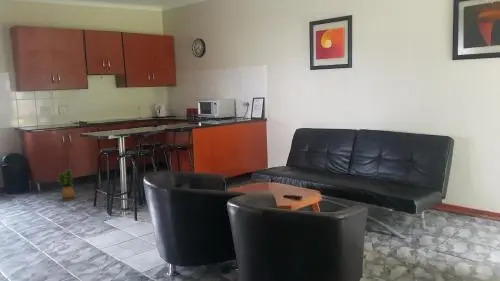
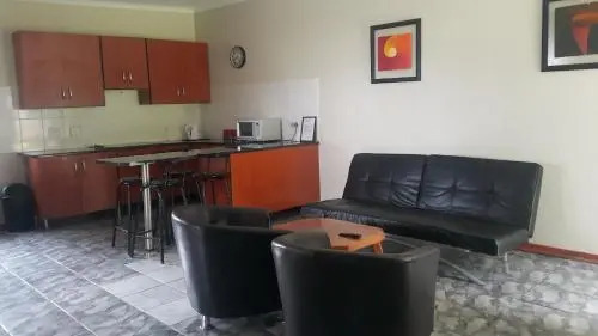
- potted plant (66, 184)
